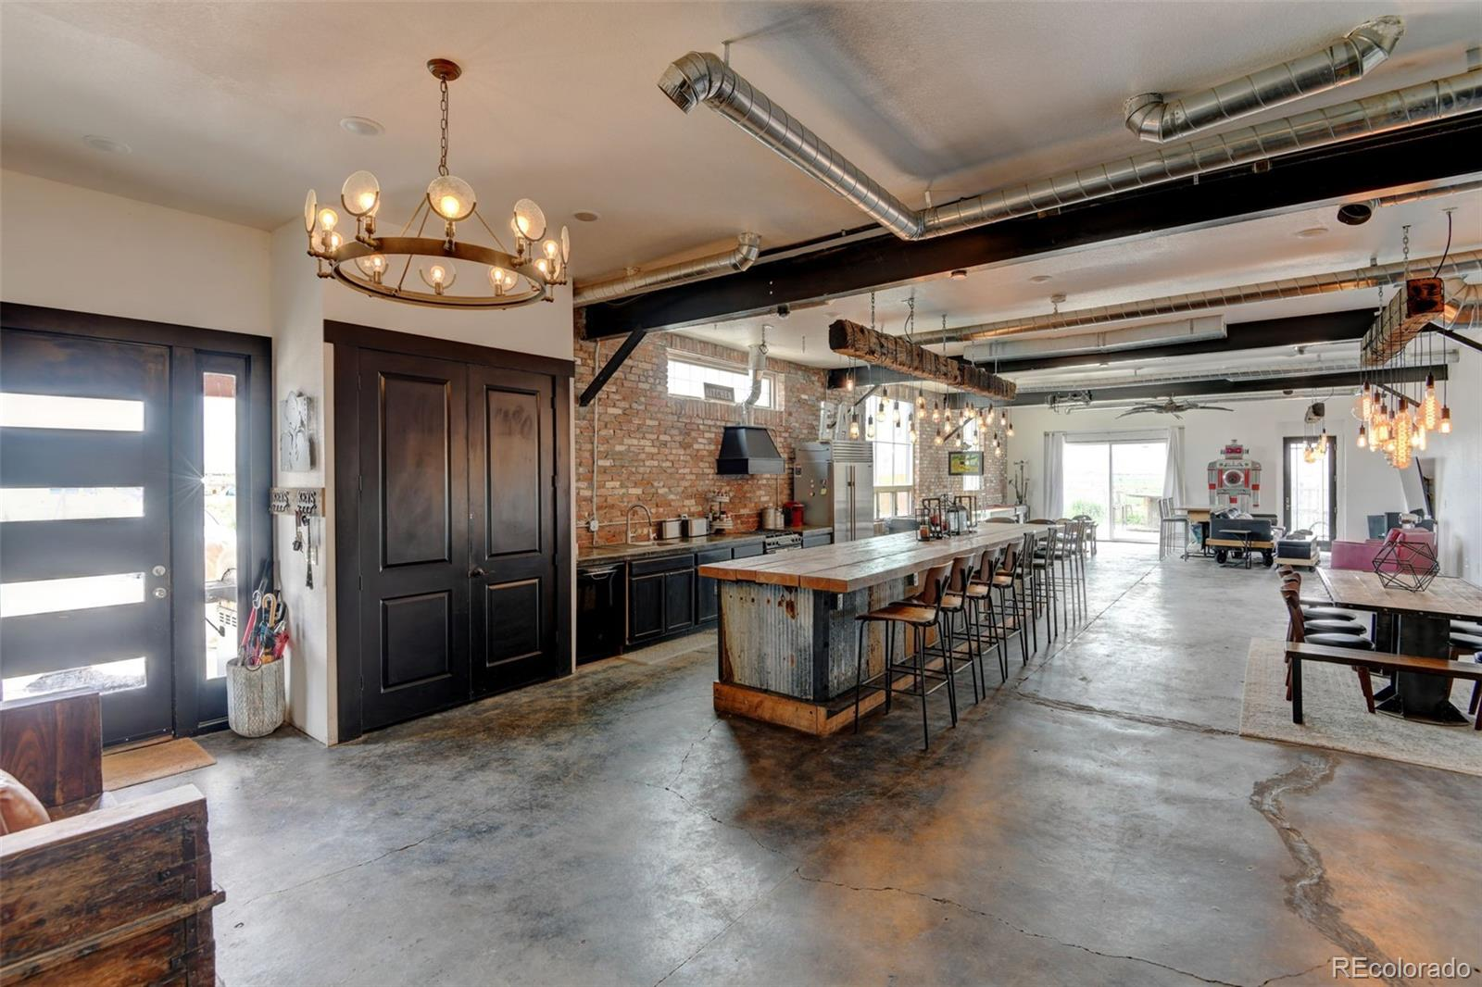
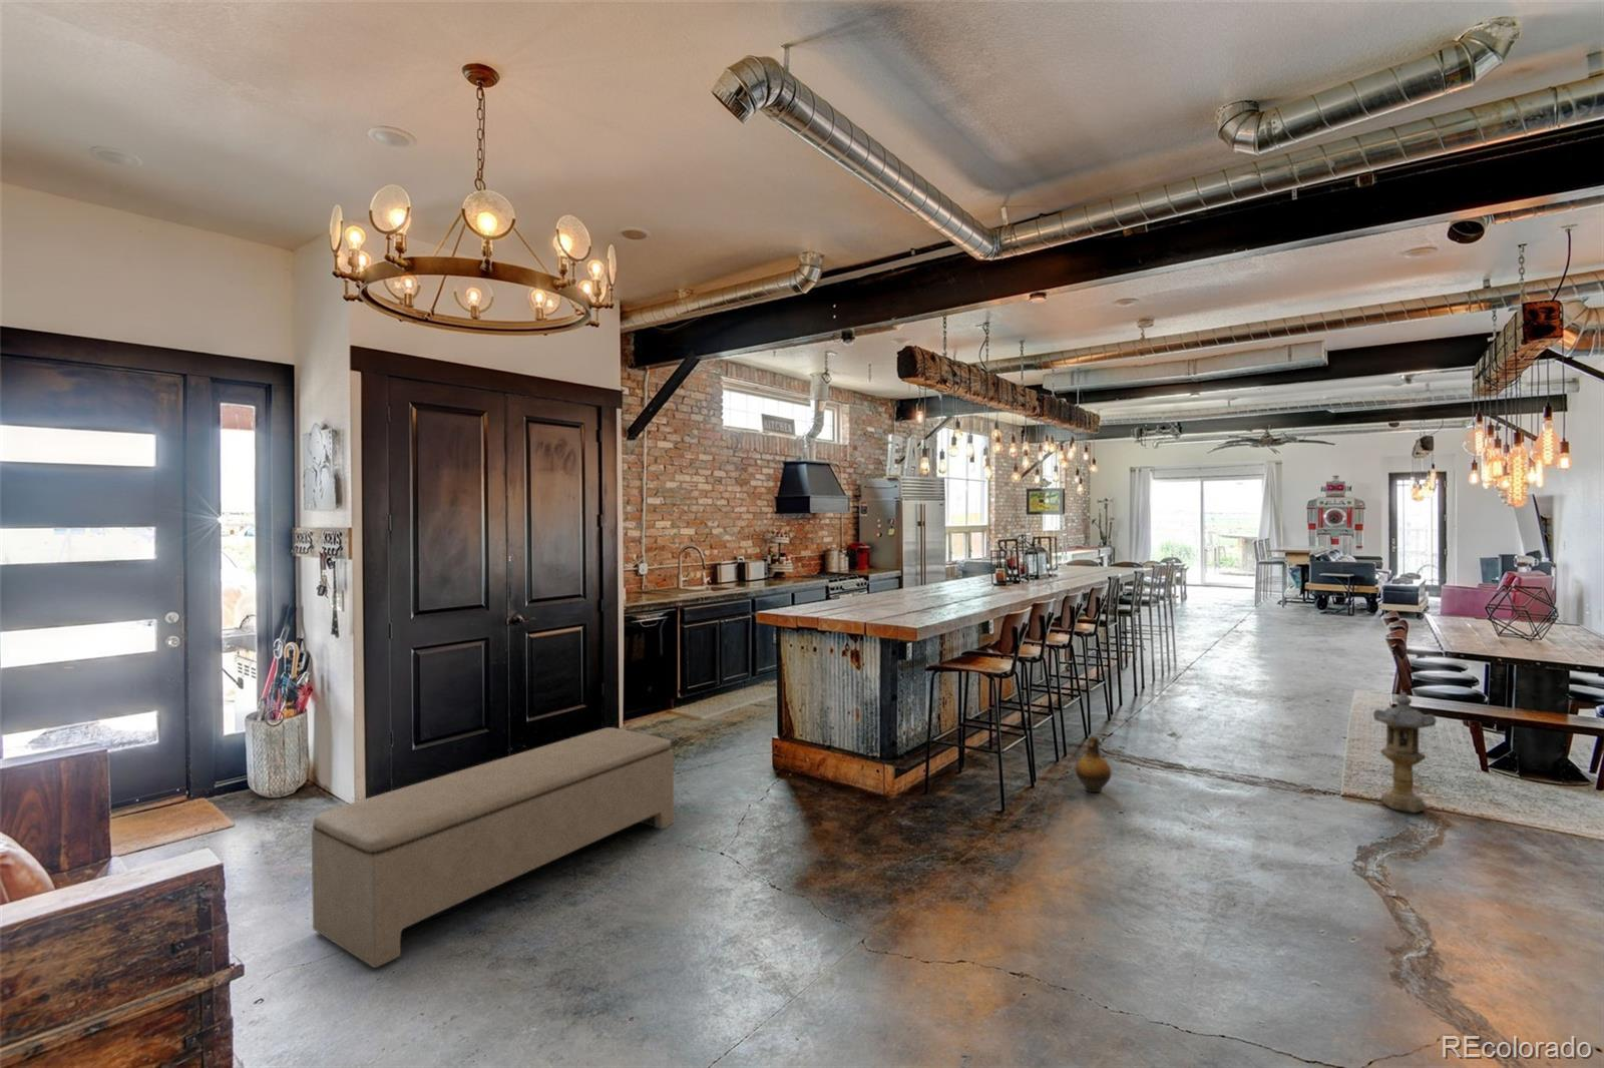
+ lantern (1404, 750)
+ bench (519, 819)
+ ceramic jug (1092, 763)
